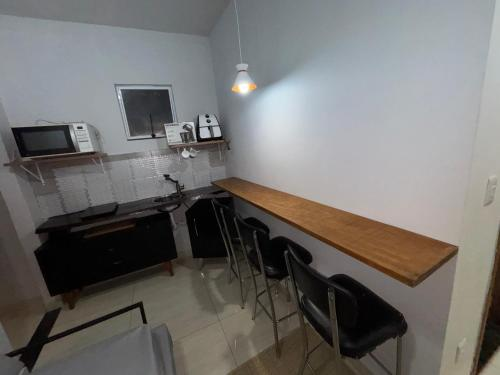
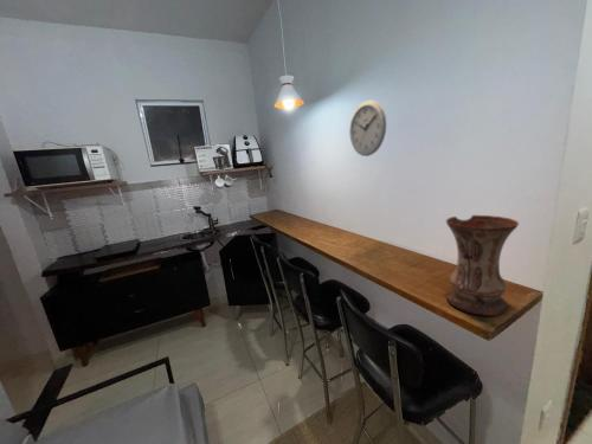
+ vase (477, 262)
+ wall clock (365, 129)
